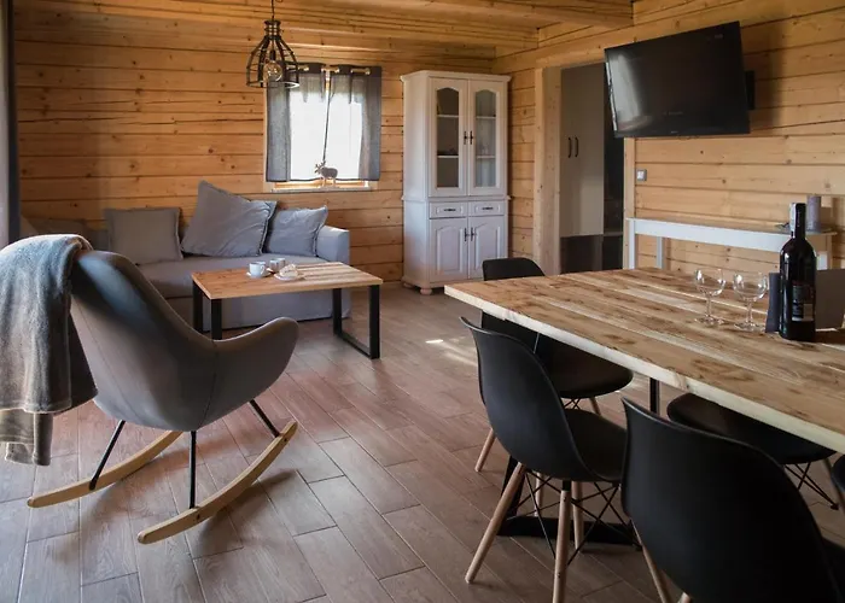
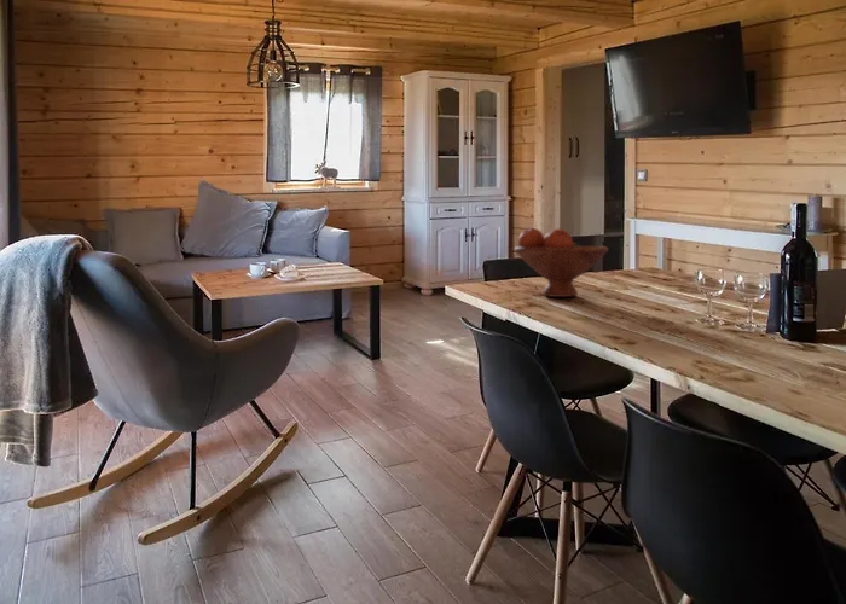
+ fruit bowl (560, 262)
